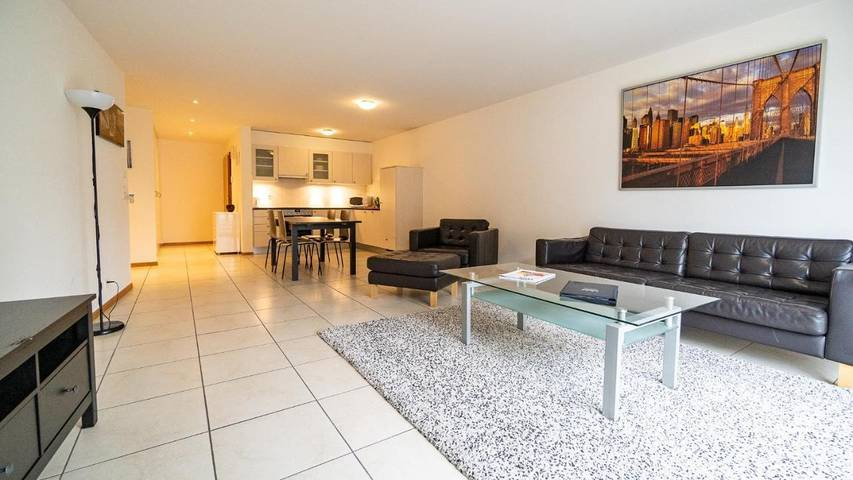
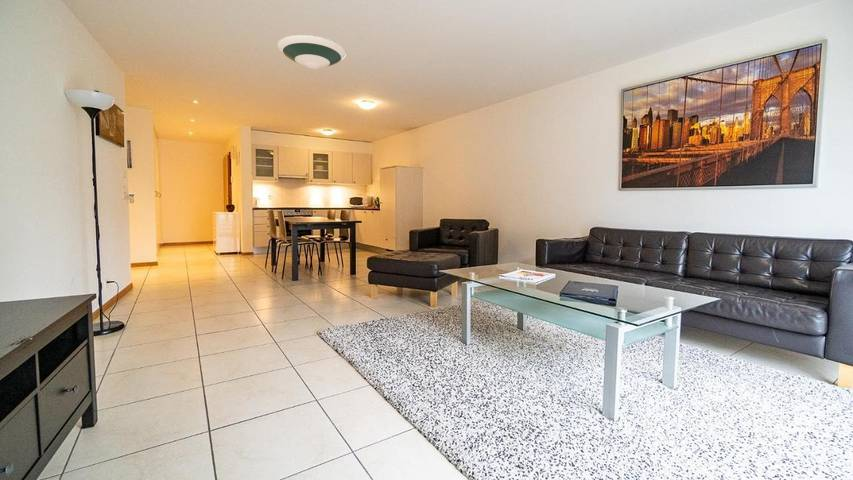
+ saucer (312, 58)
